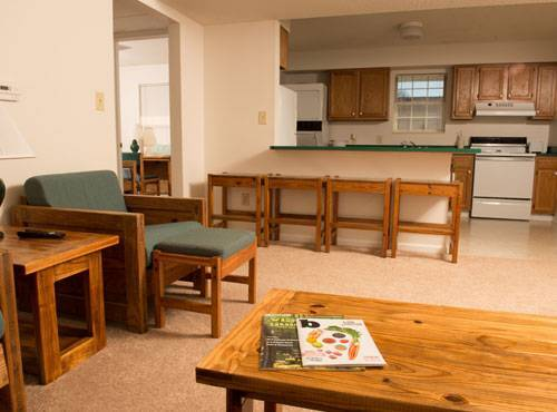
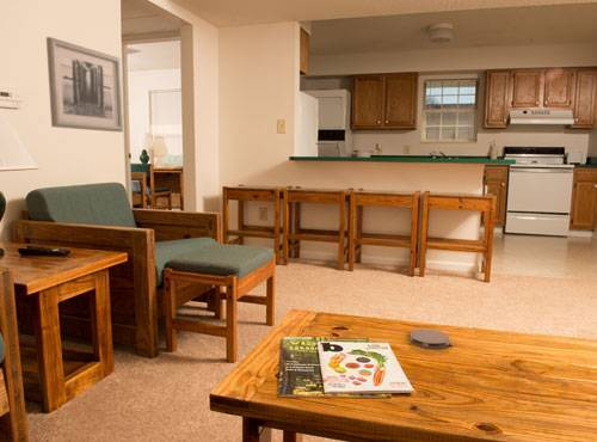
+ wall art (88, 90)
+ coaster (429, 338)
